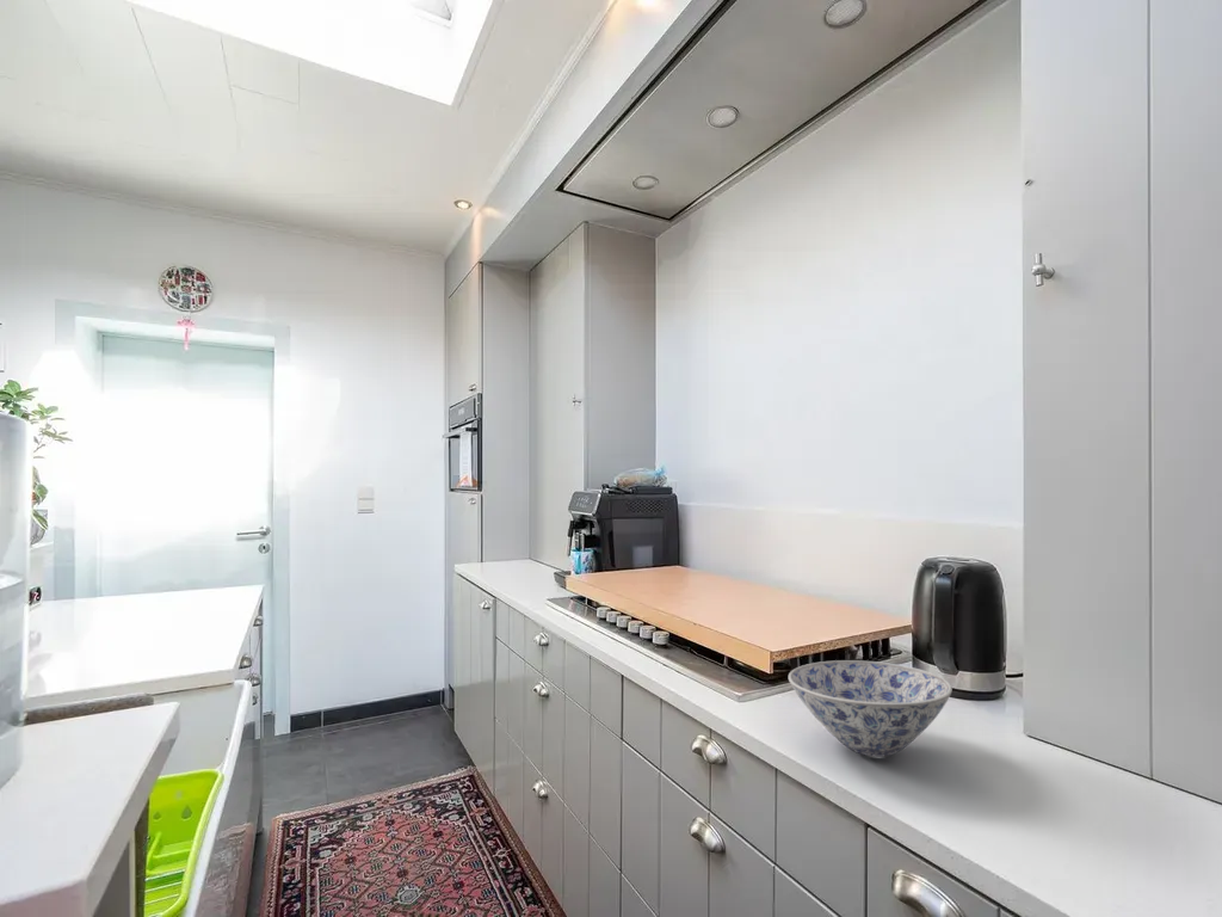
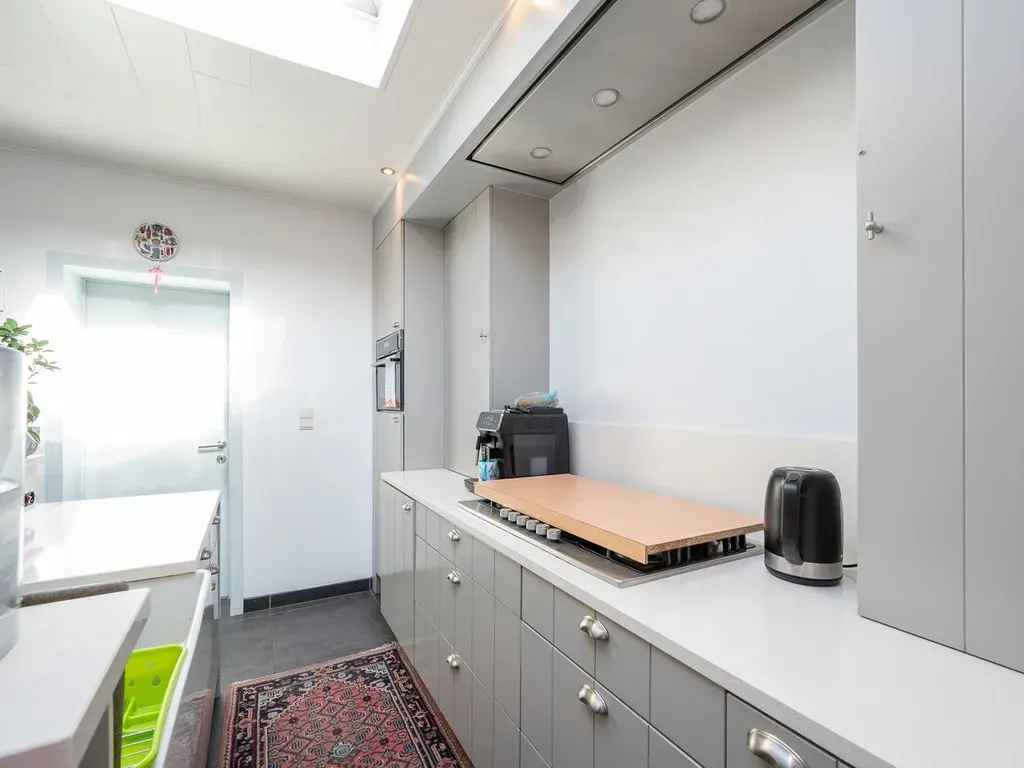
- bowl (865, 709)
